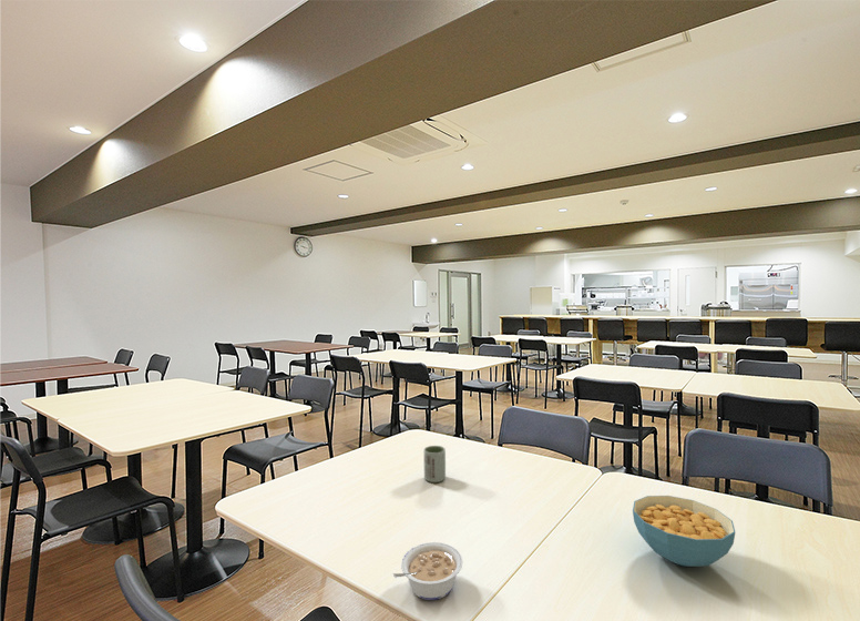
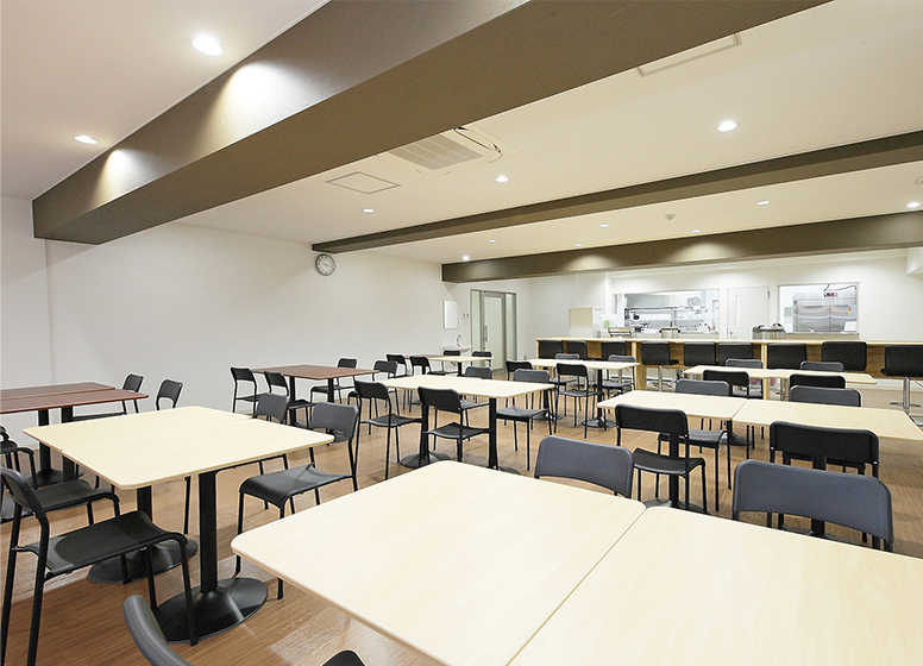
- legume (431, 572)
- cup (434, 464)
- cereal bowl (680, 537)
